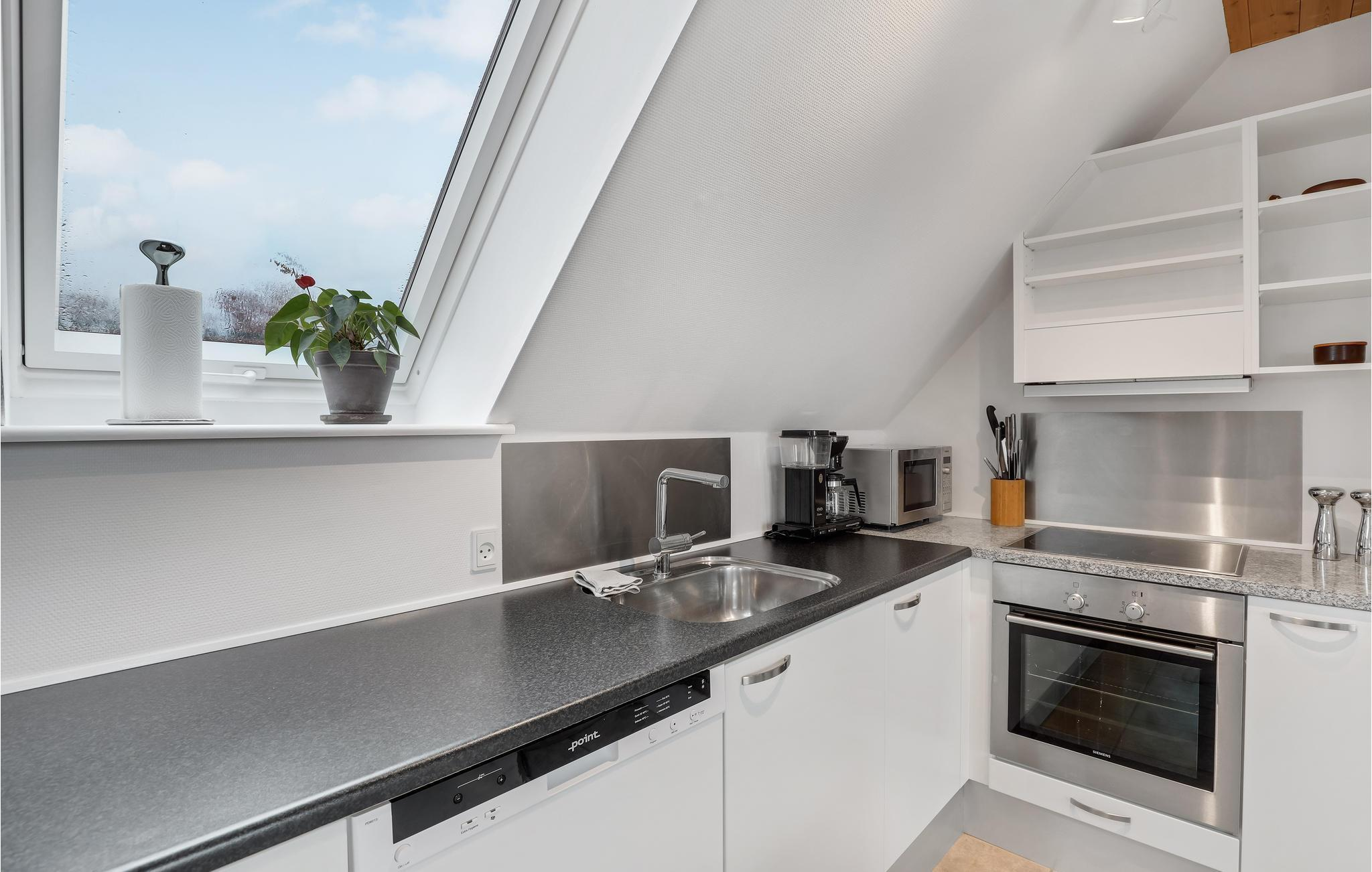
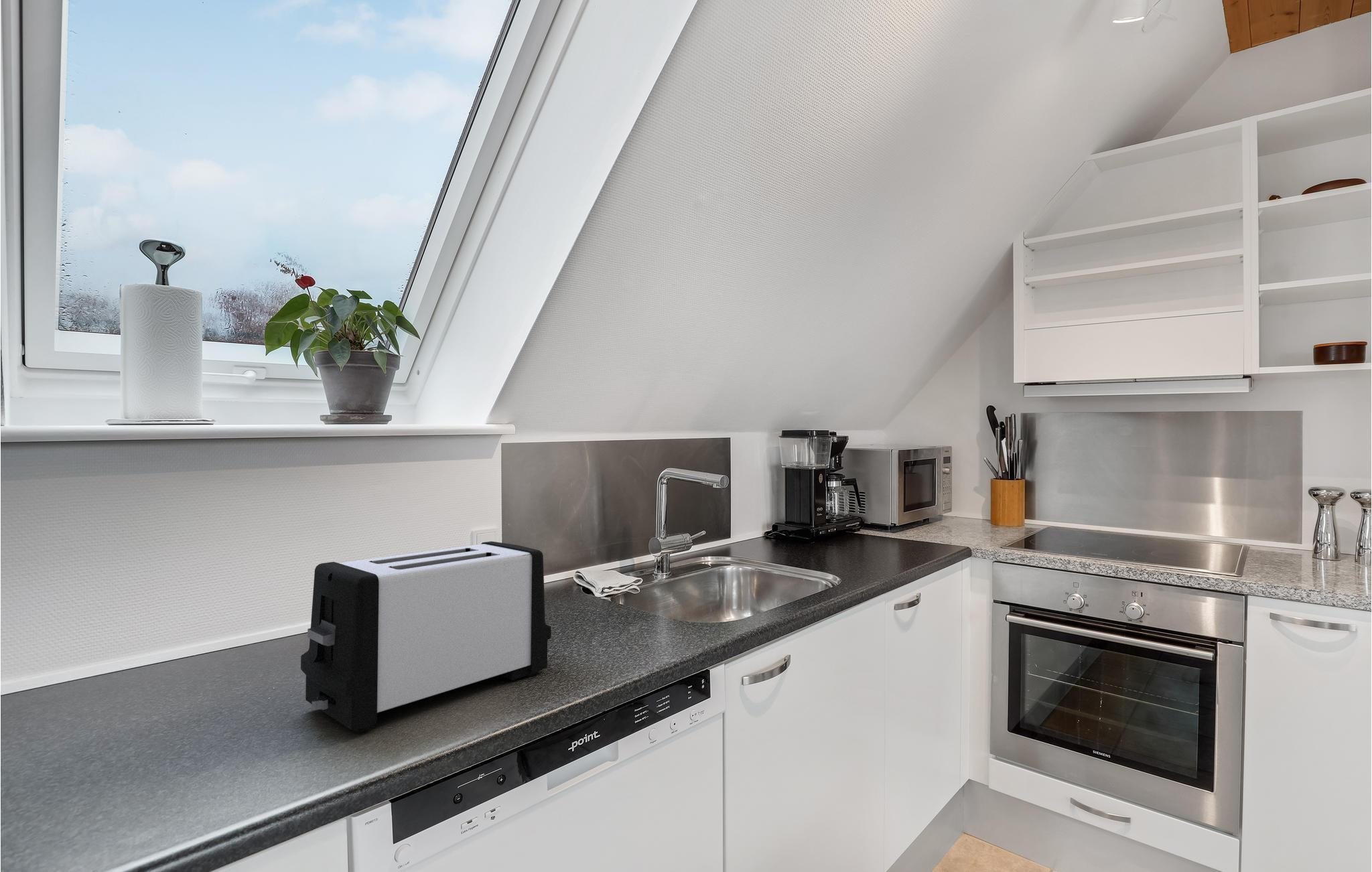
+ toaster (433, 623)
